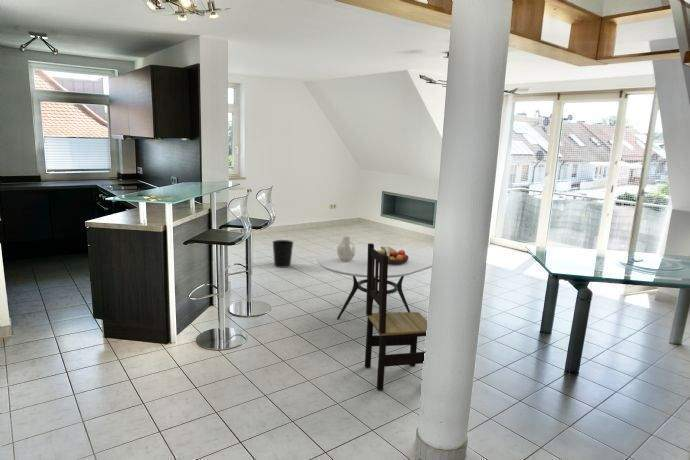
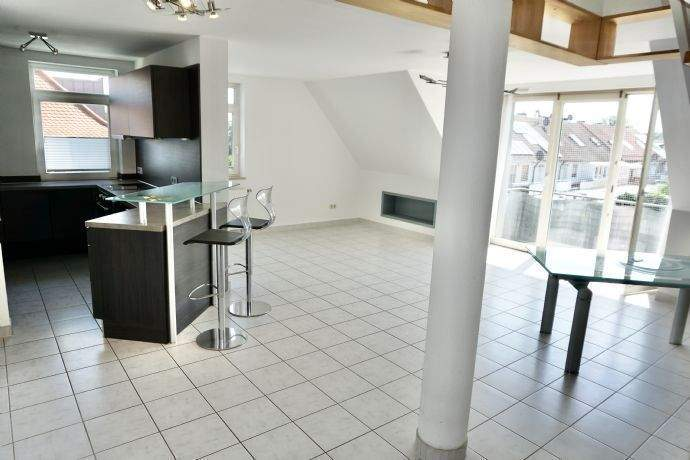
- wastebasket (282, 253)
- dining chair (399, 314)
- fruit bowl (392, 254)
- vase (346, 248)
- dining table (378, 290)
